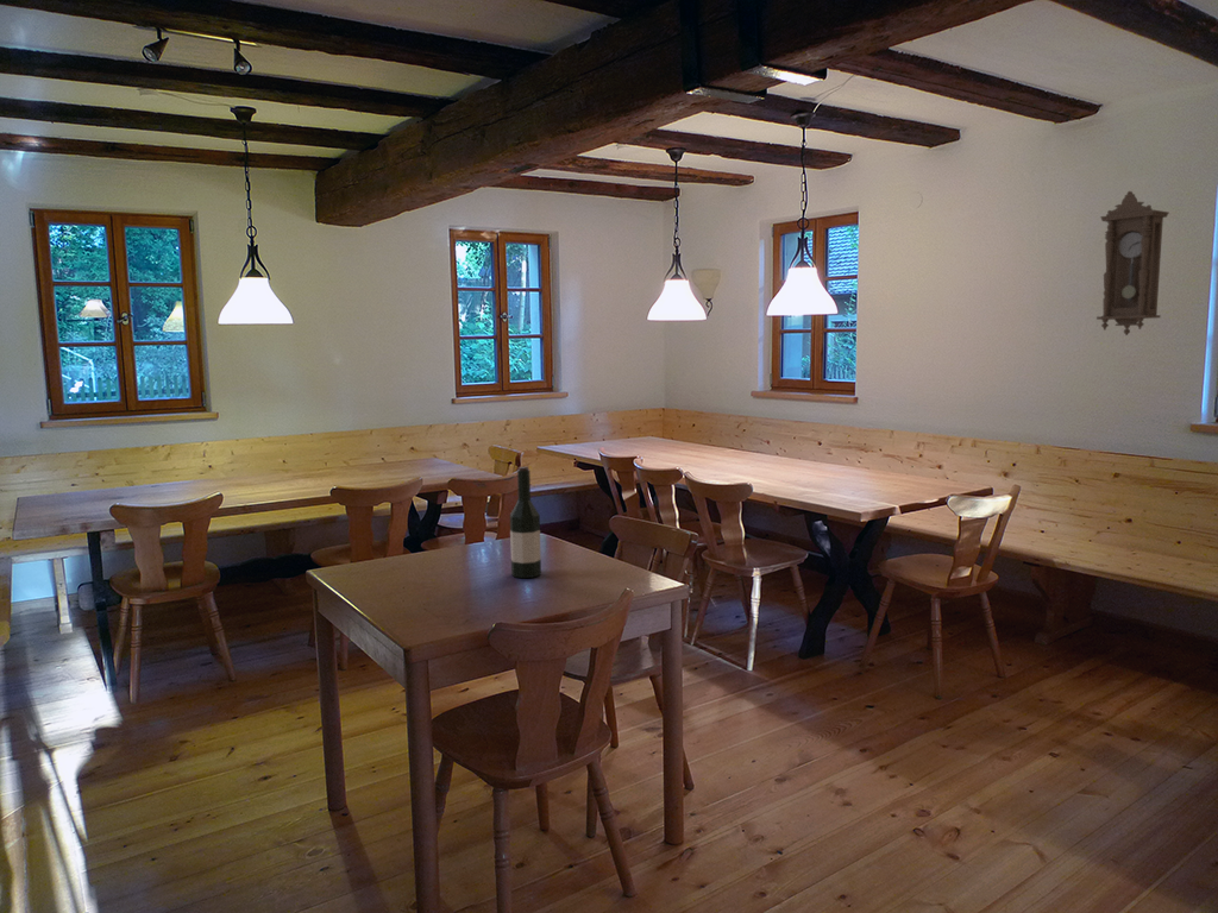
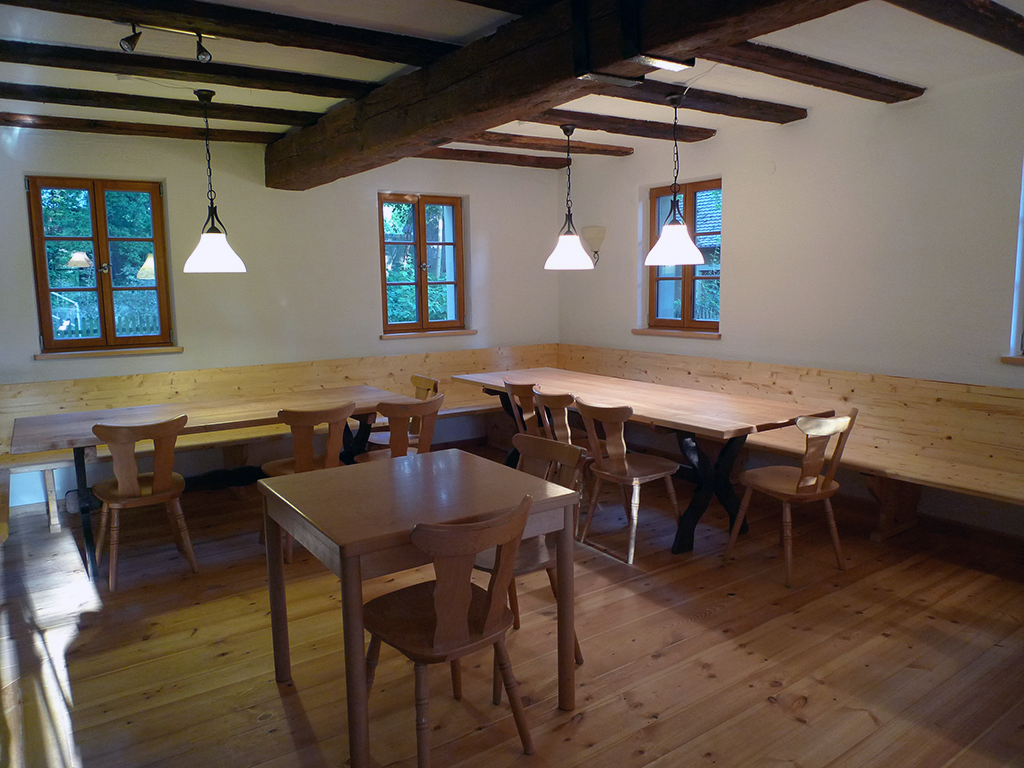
- wine bottle (525, 521)
- pendulum clock (1131, 264)
